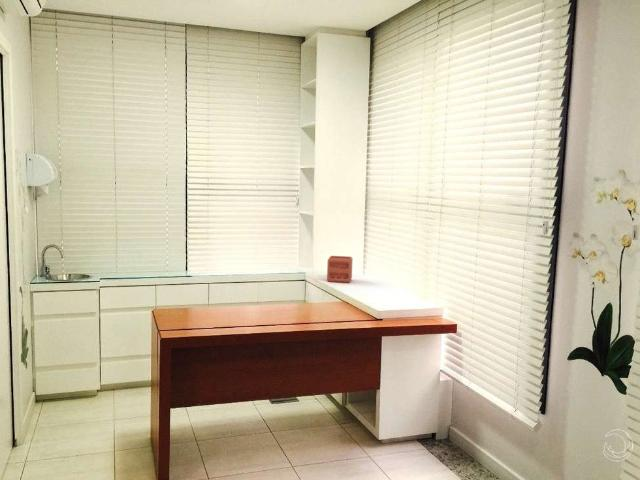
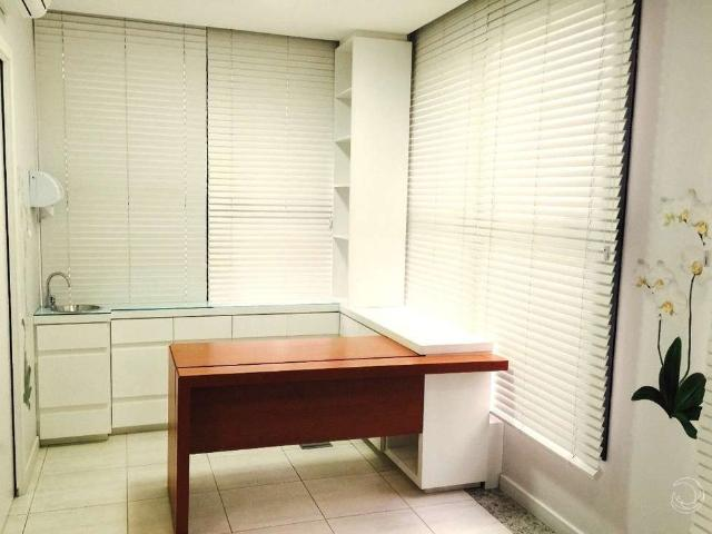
- desk organizer (339, 268)
